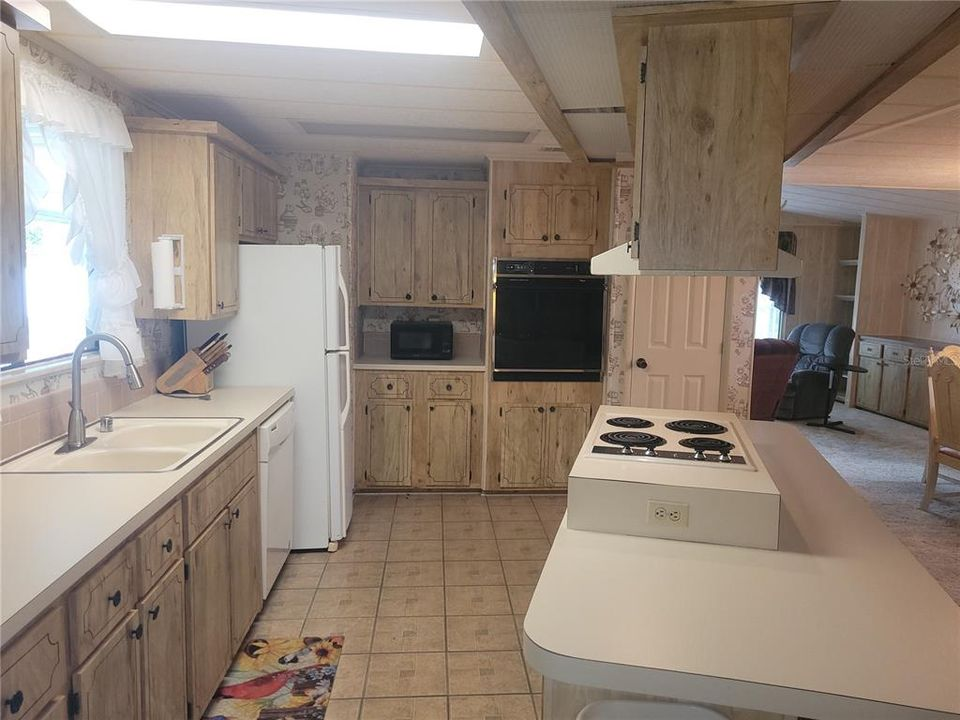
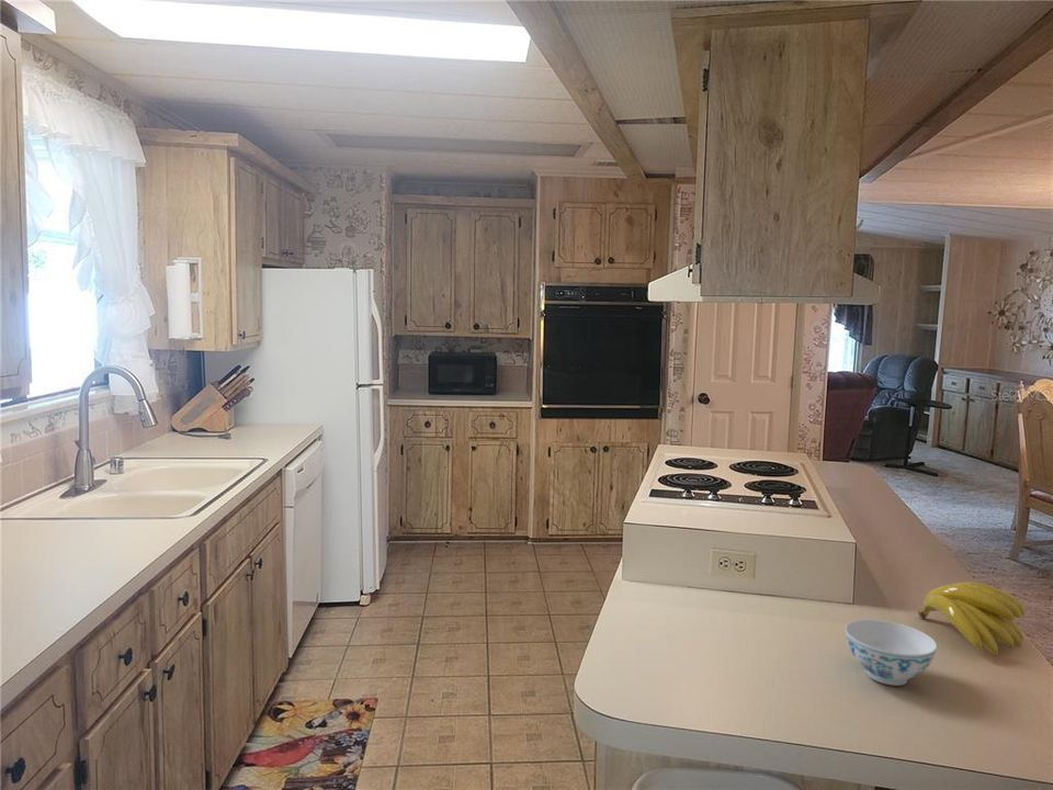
+ banana (967, 608)
+ chinaware (887, 656)
